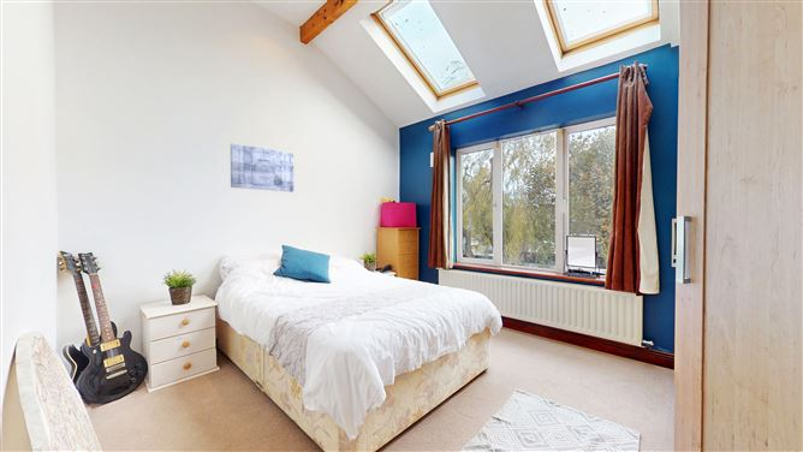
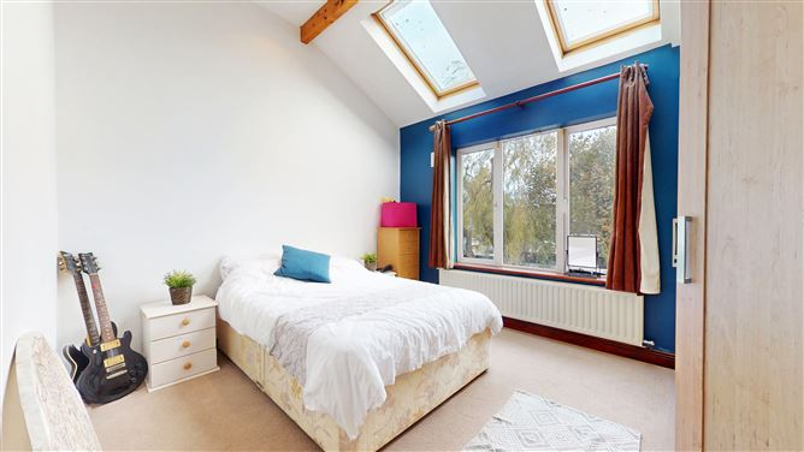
- wall art (263, 168)
